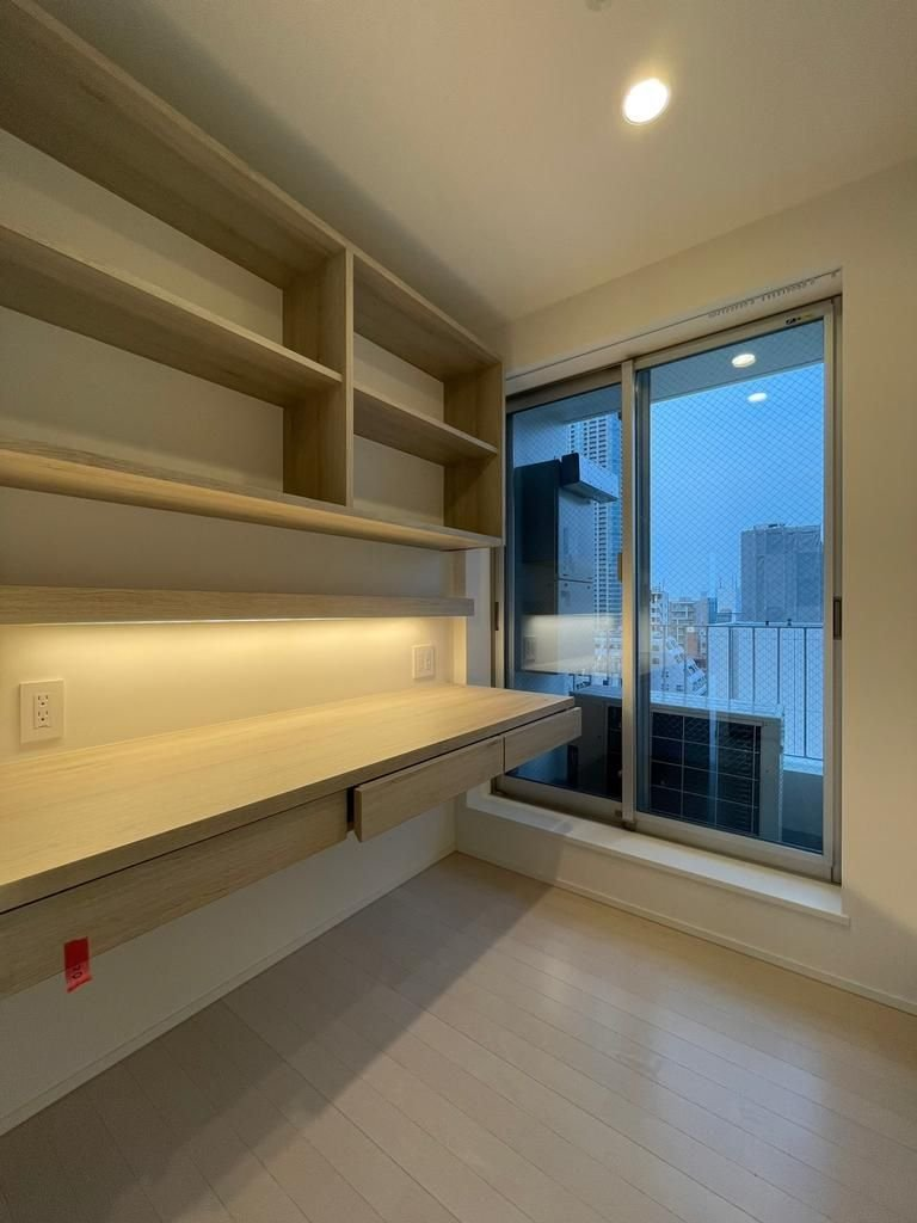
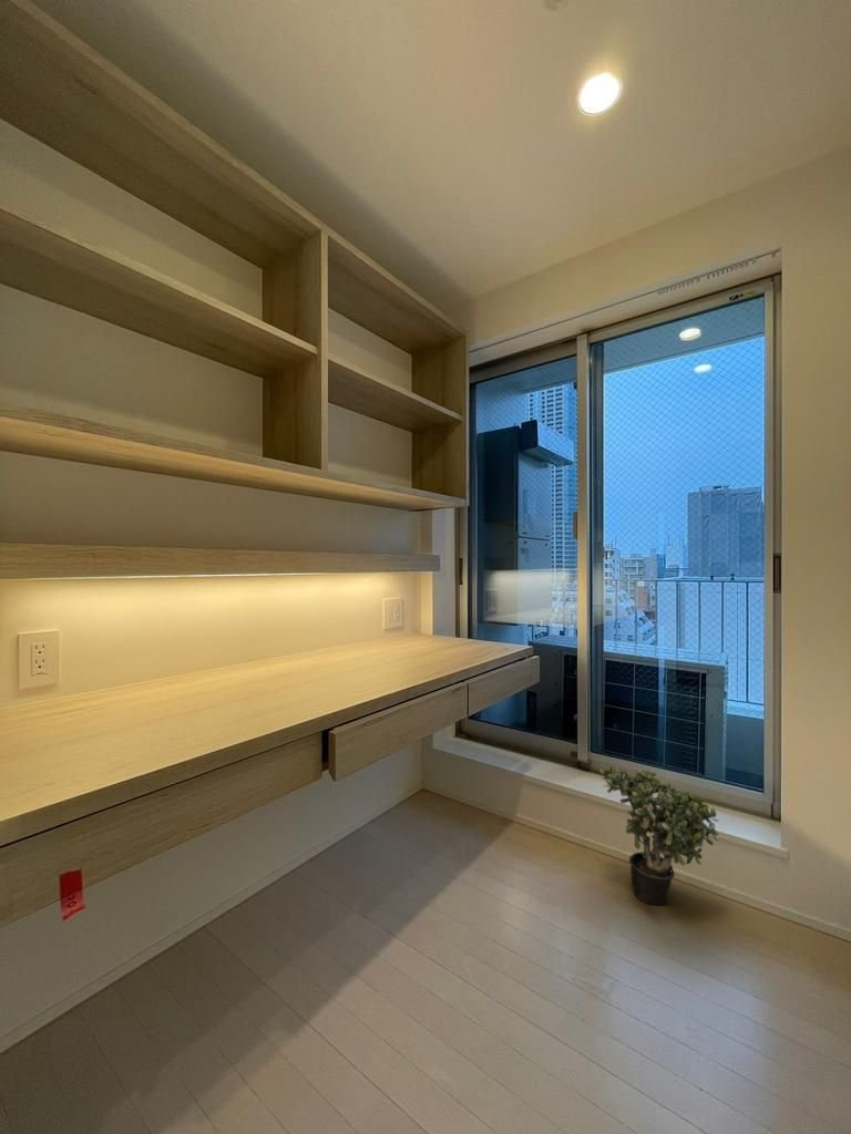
+ potted plant (653, 835)
